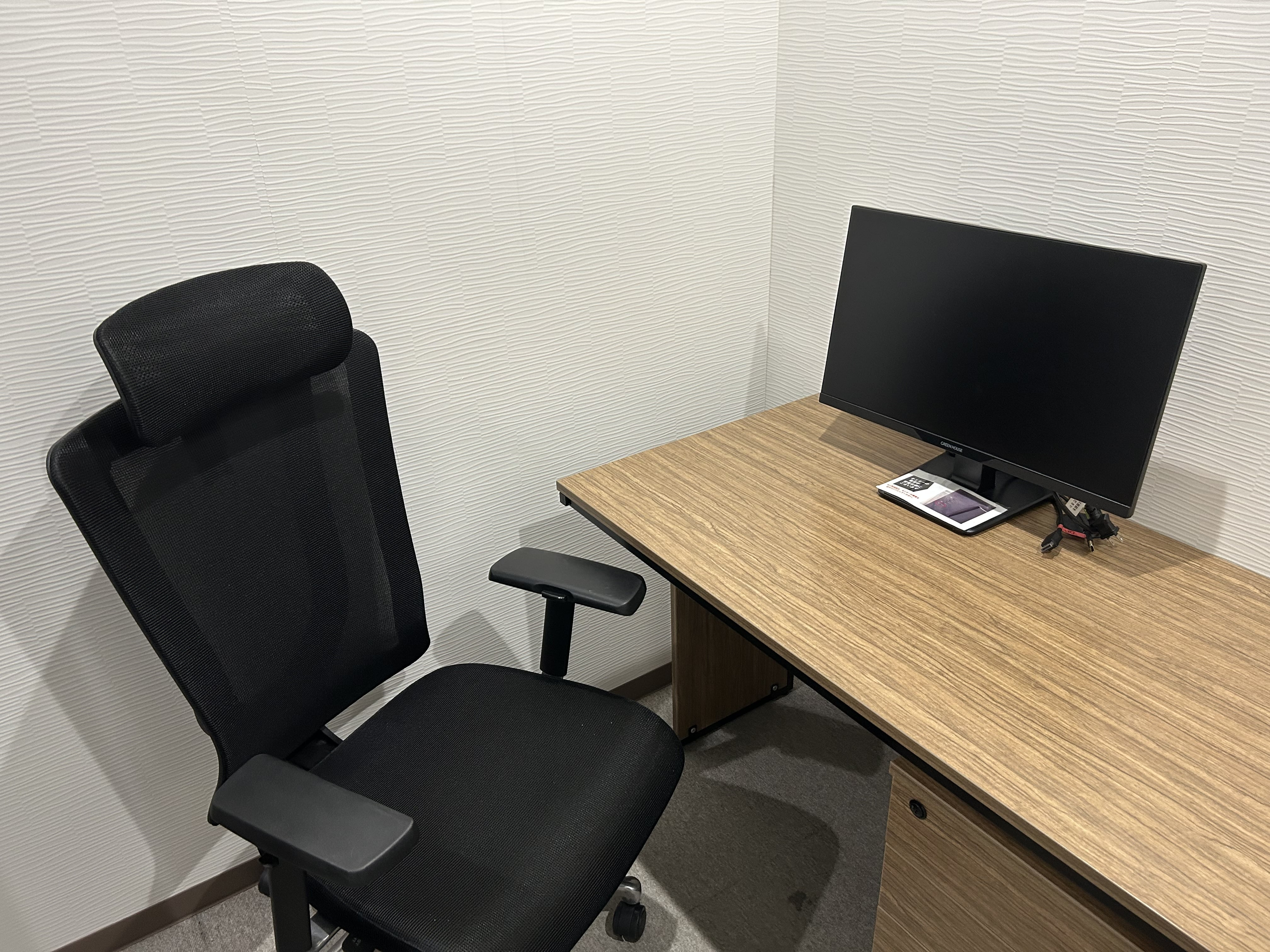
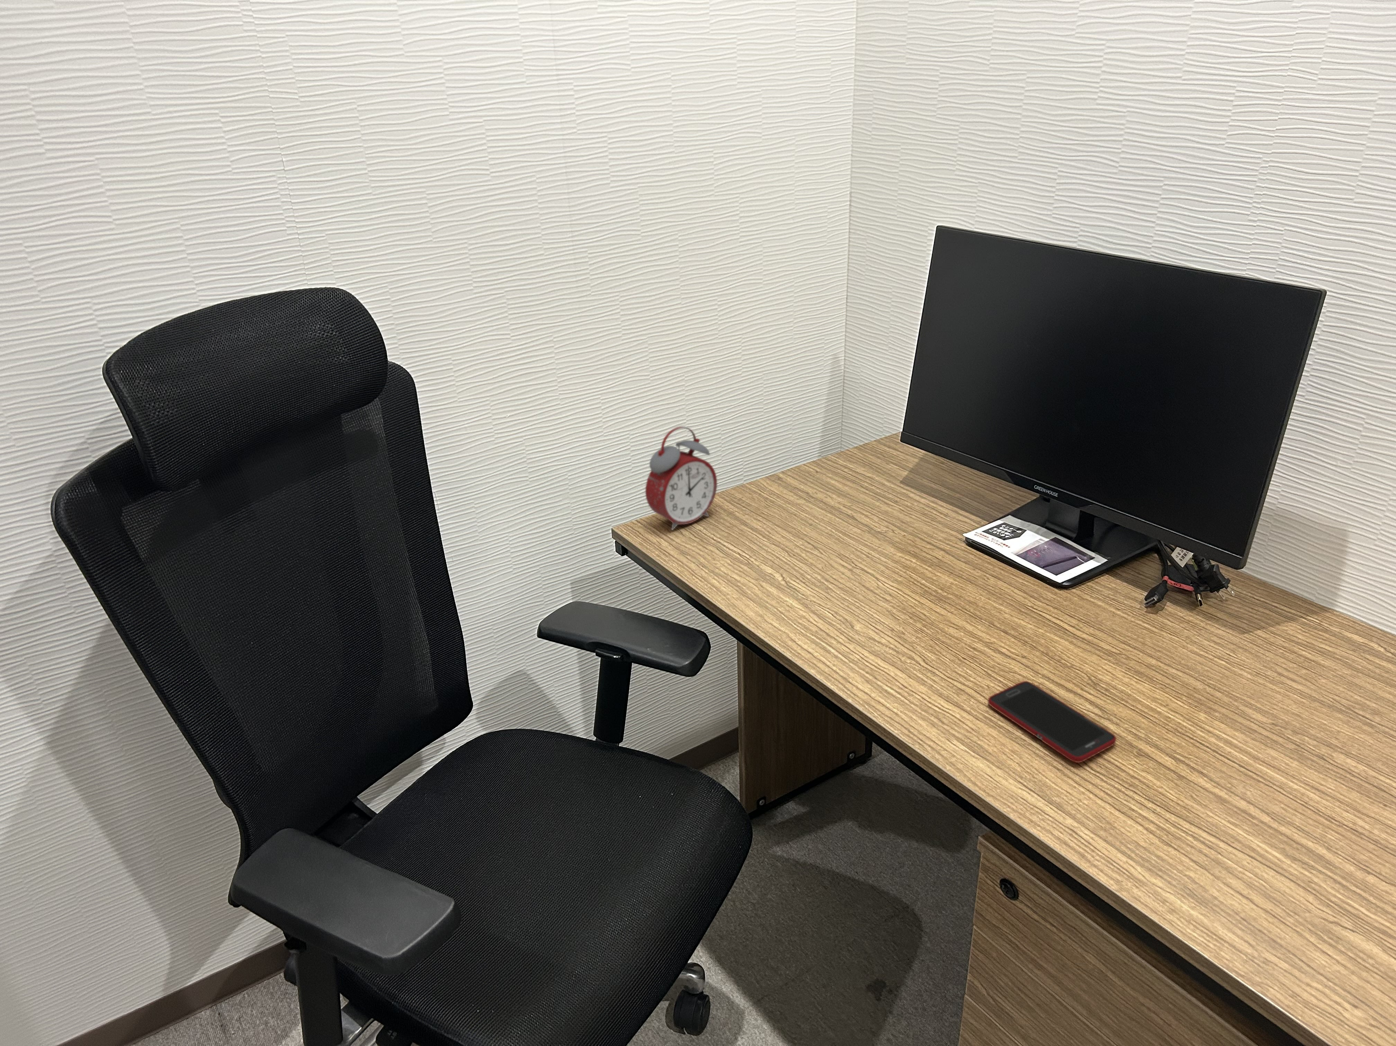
+ cell phone (1050, 720)
+ alarm clock (680, 475)
